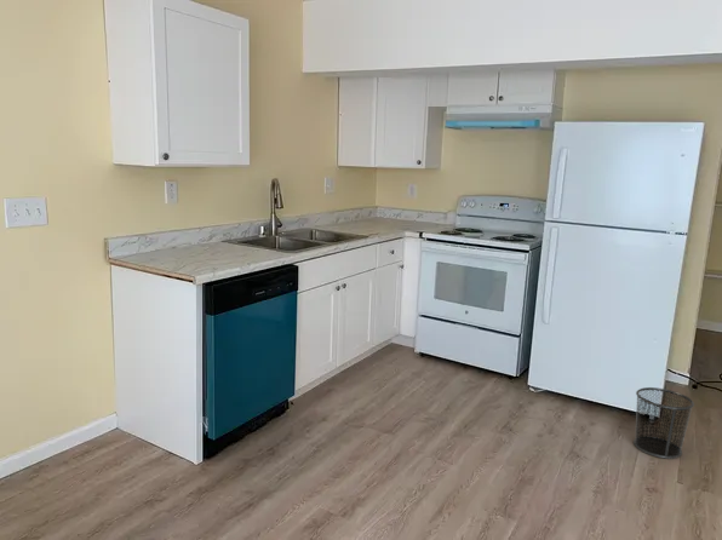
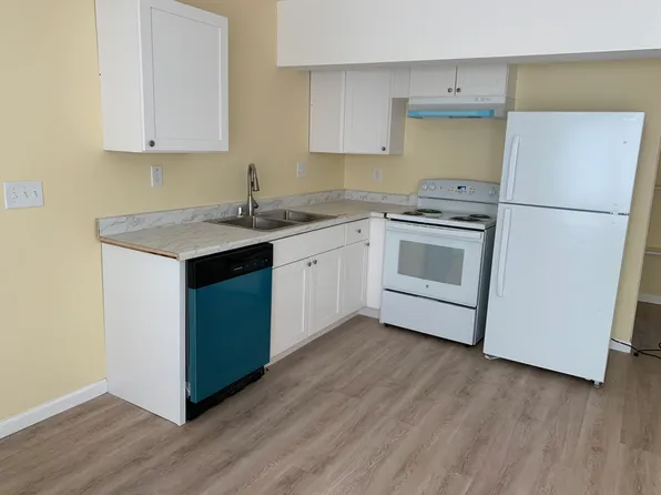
- waste bin (661, 423)
